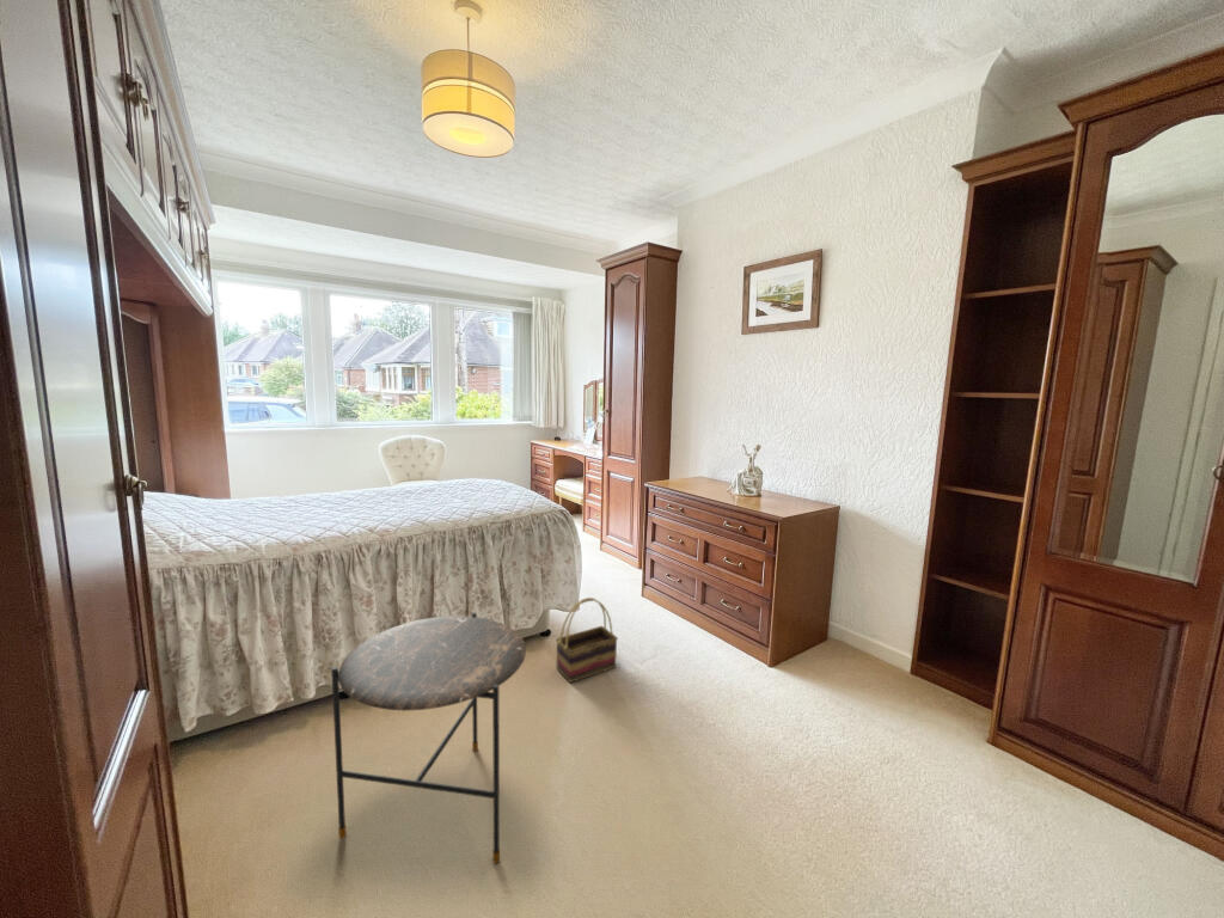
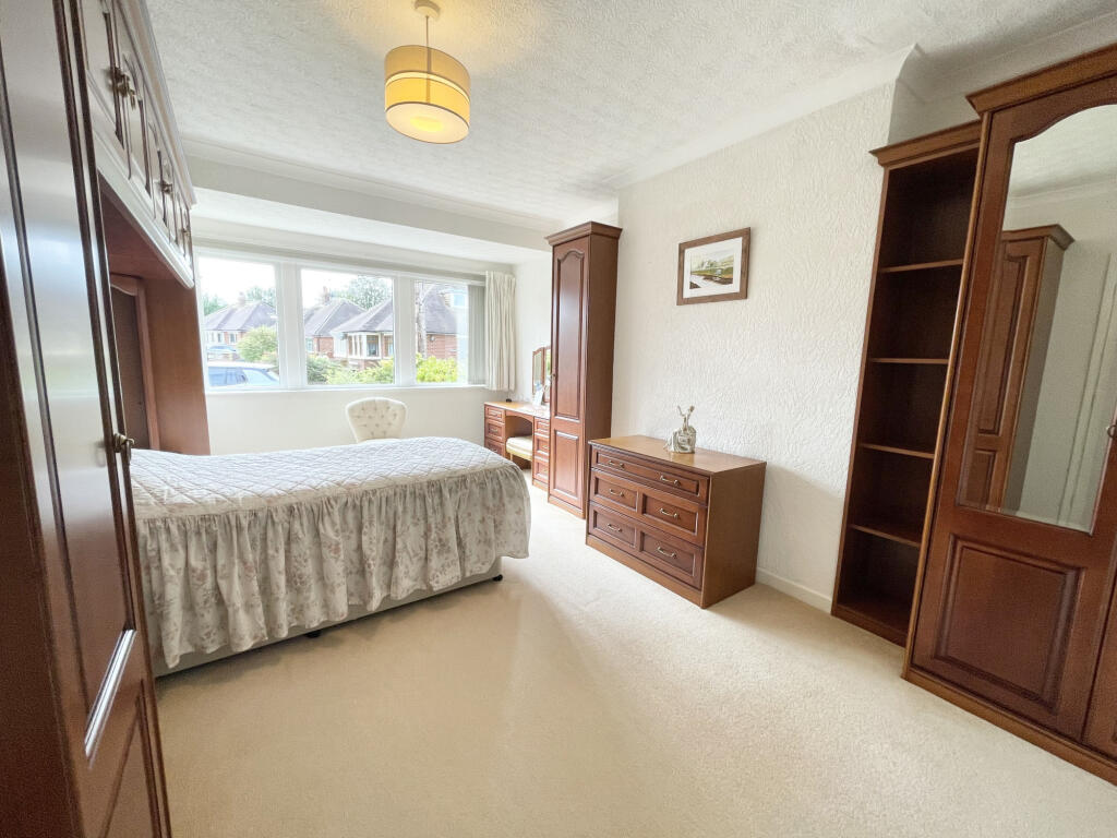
- basket (587, 634)
- side table (446, 735)
